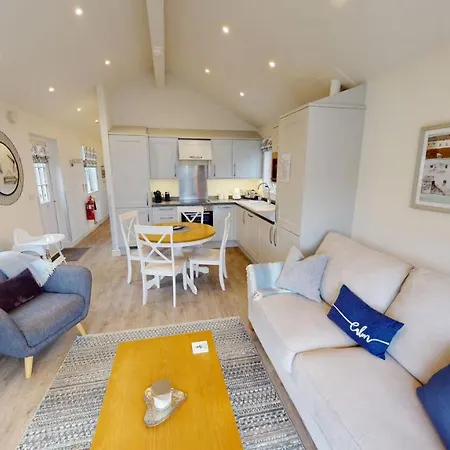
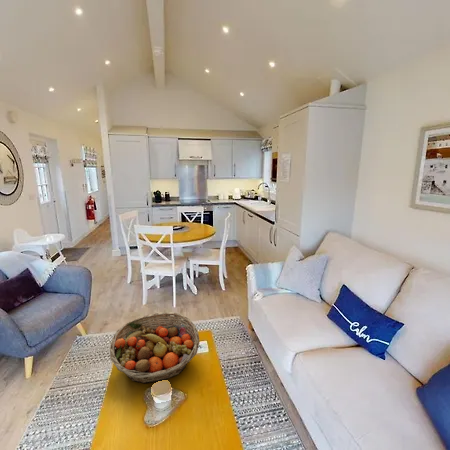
+ fruit basket (156, 346)
